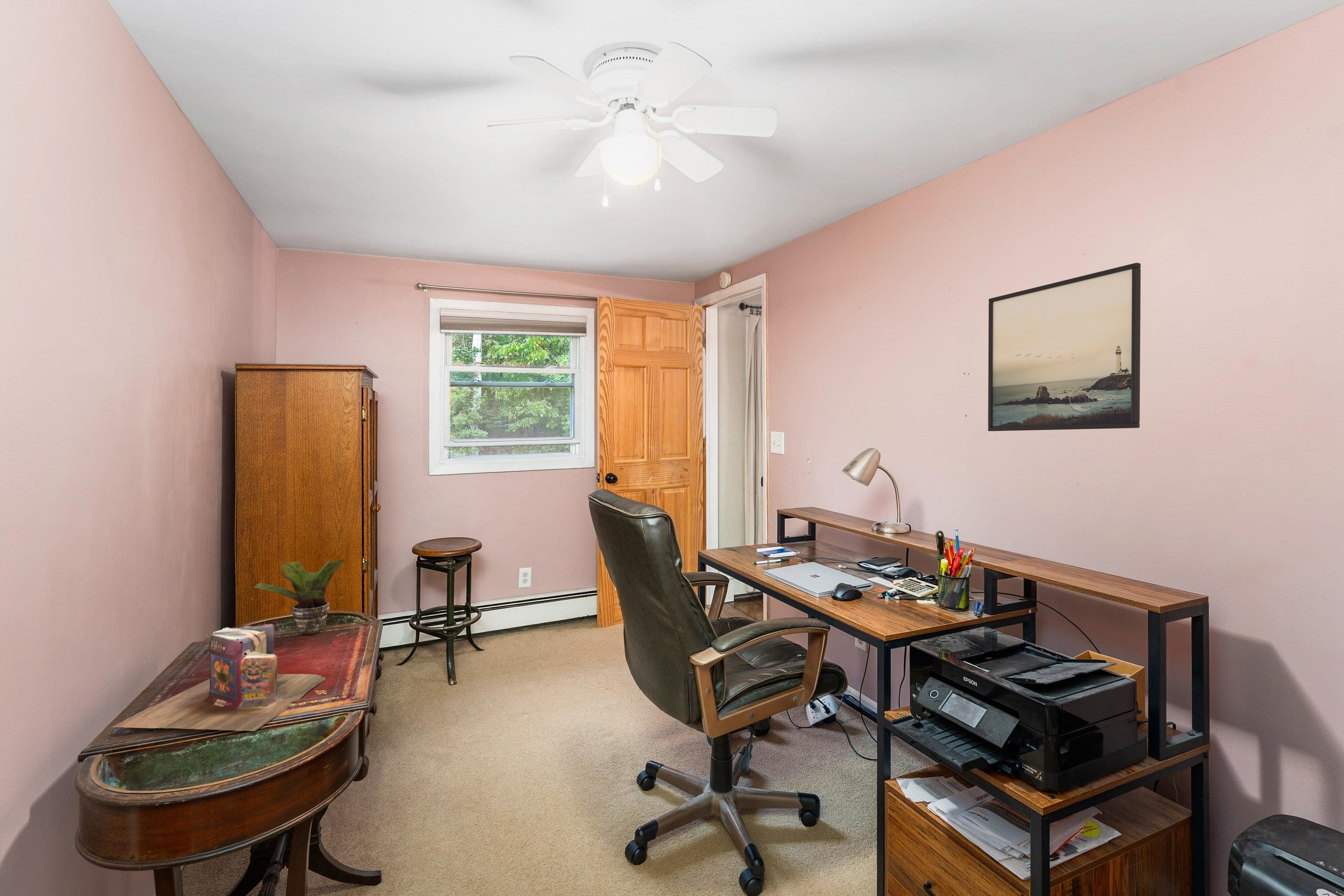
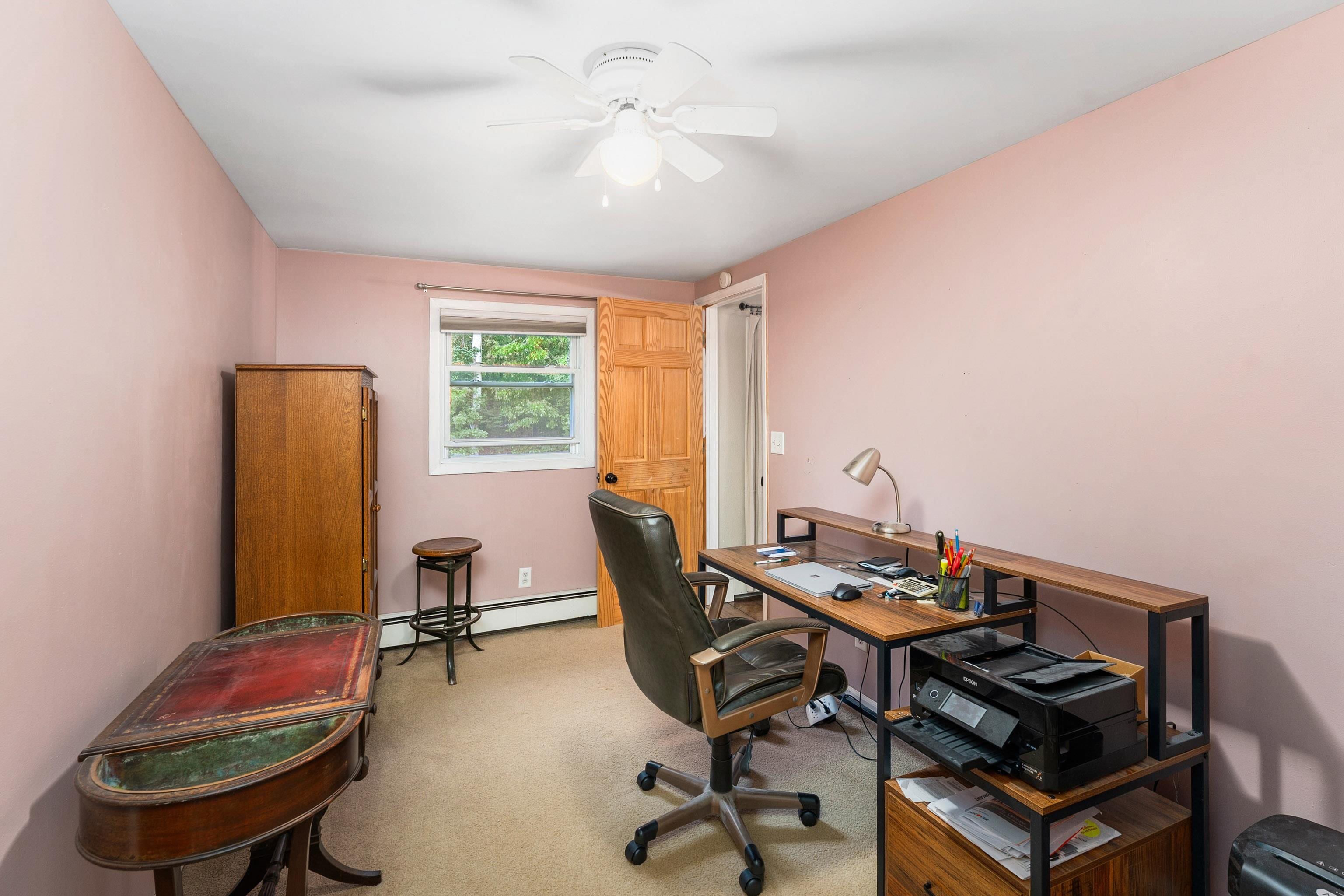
- books (234, 667)
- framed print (1056, 356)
- potted plant (312, 595)
